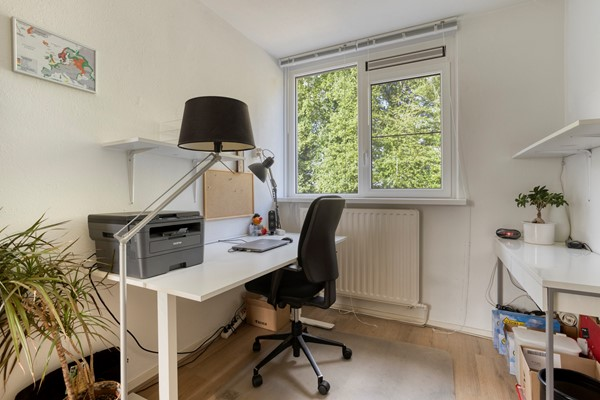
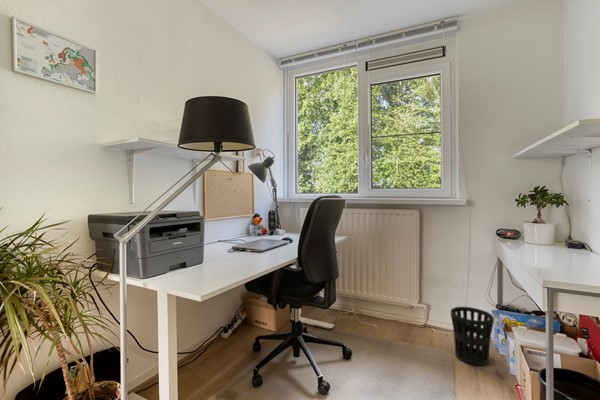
+ wastebasket (471, 335)
